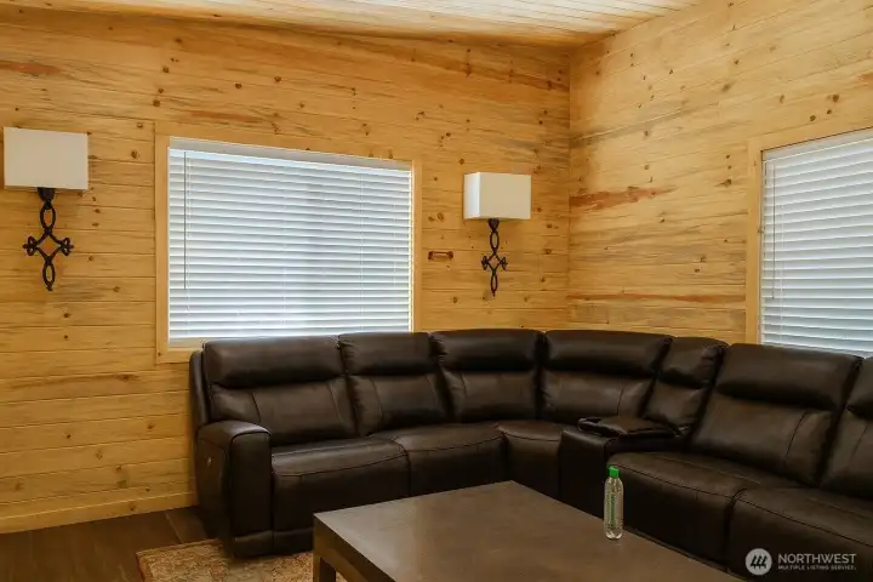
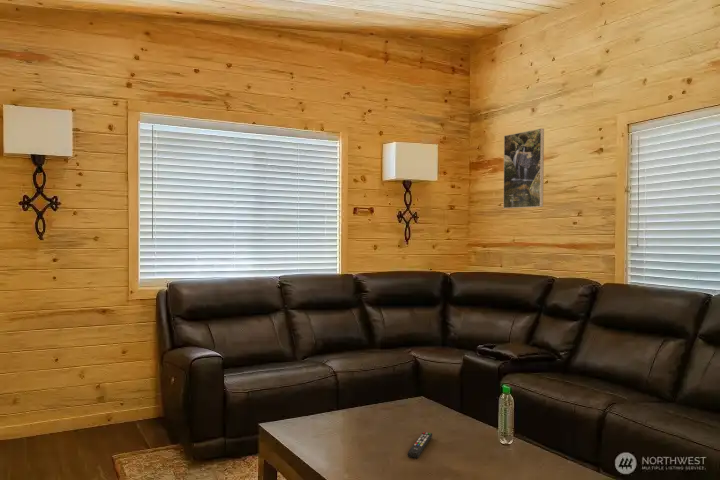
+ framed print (522, 170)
+ remote control (420, 444)
